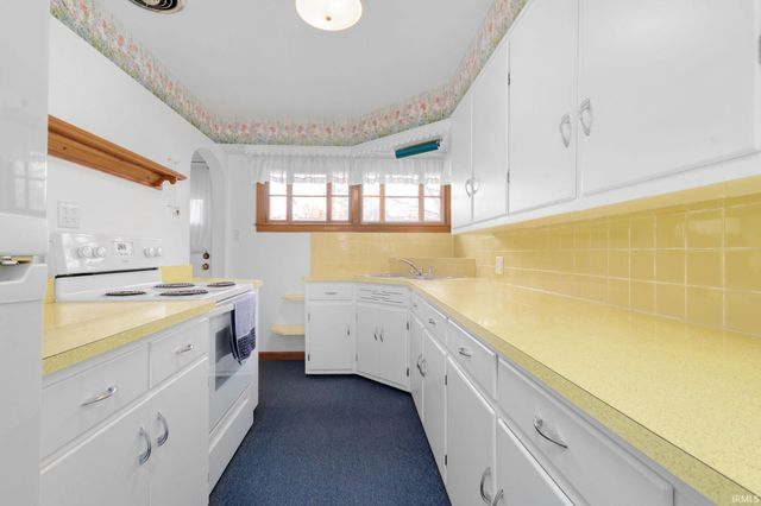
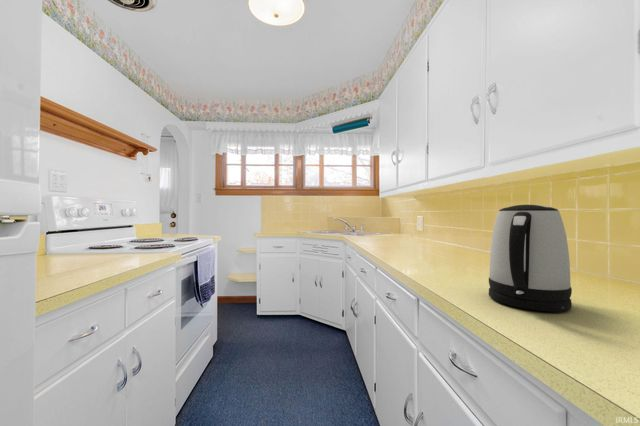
+ kettle (525, 253)
